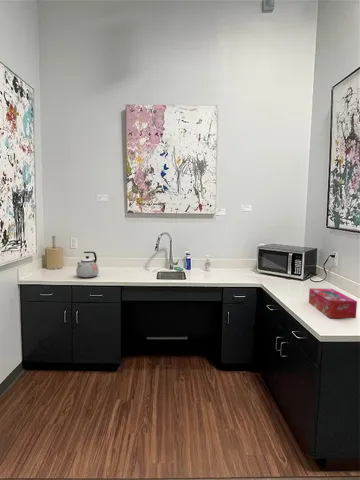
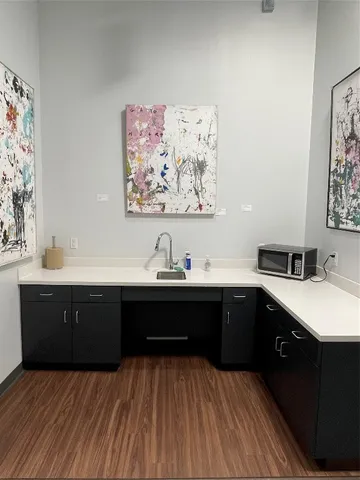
- tissue box (331, 302)
- kettle (87, 263)
